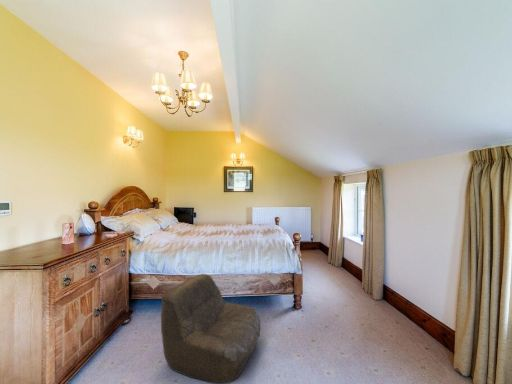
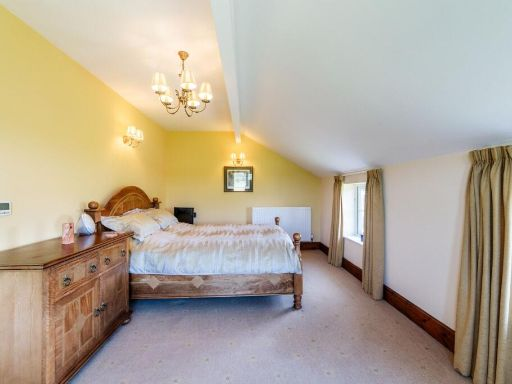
- armchair (214, 318)
